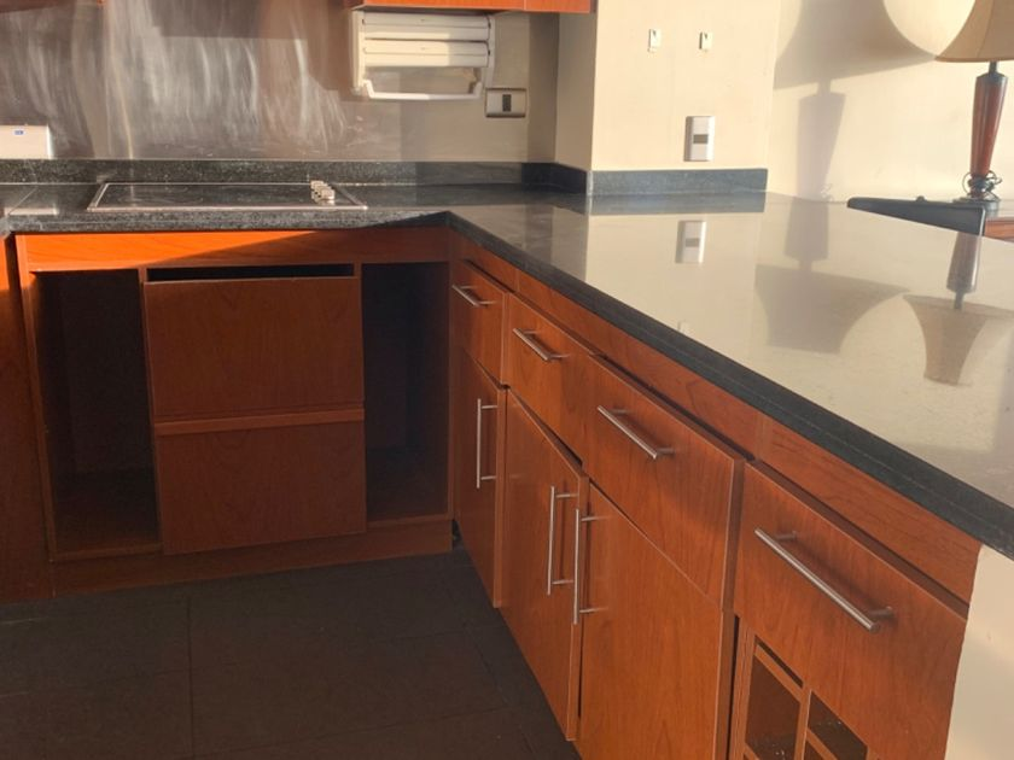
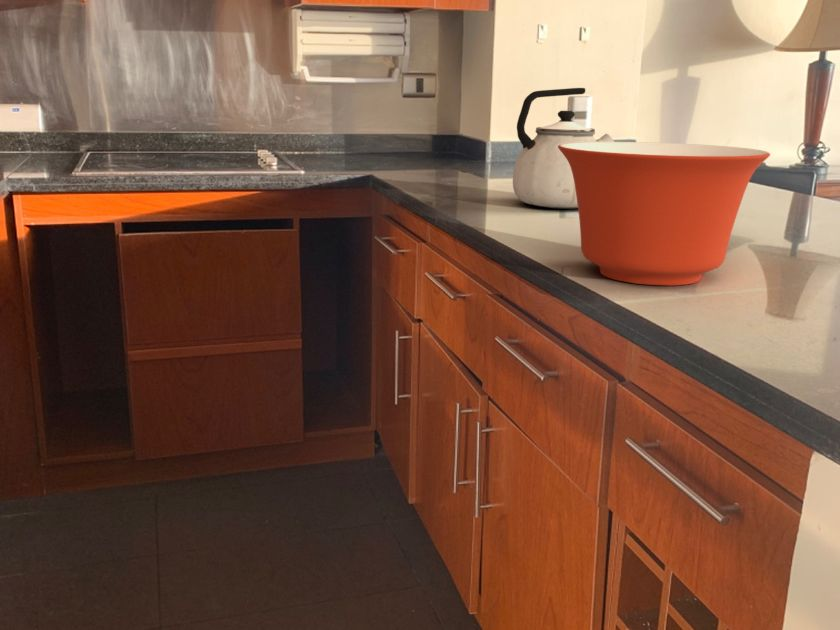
+ kettle (564, 143)
+ mixing bowl (655, 212)
